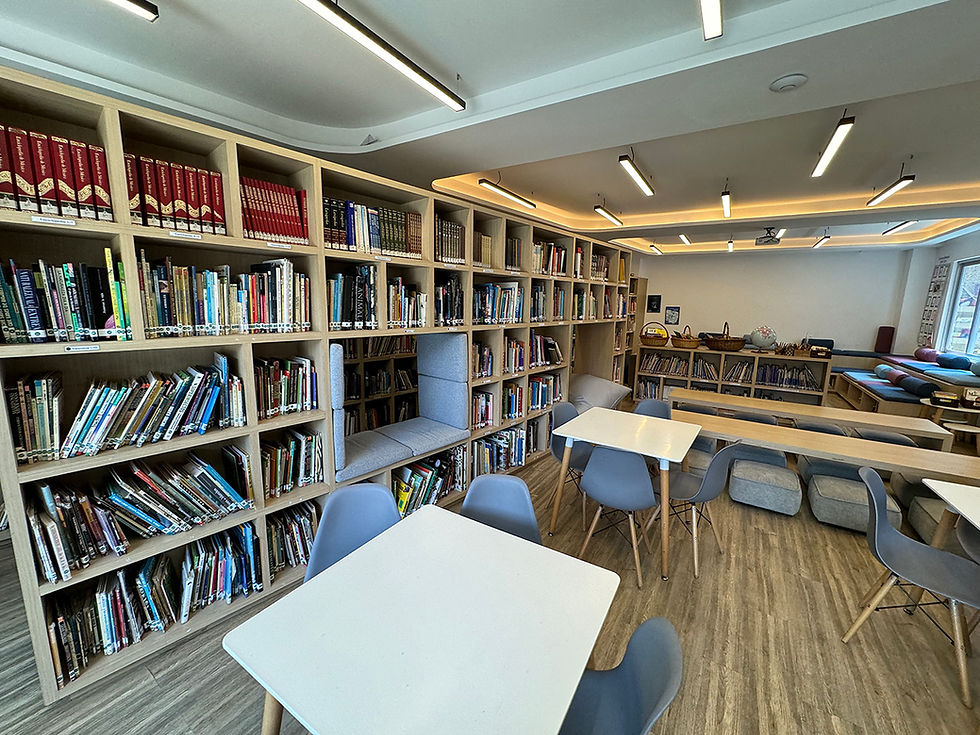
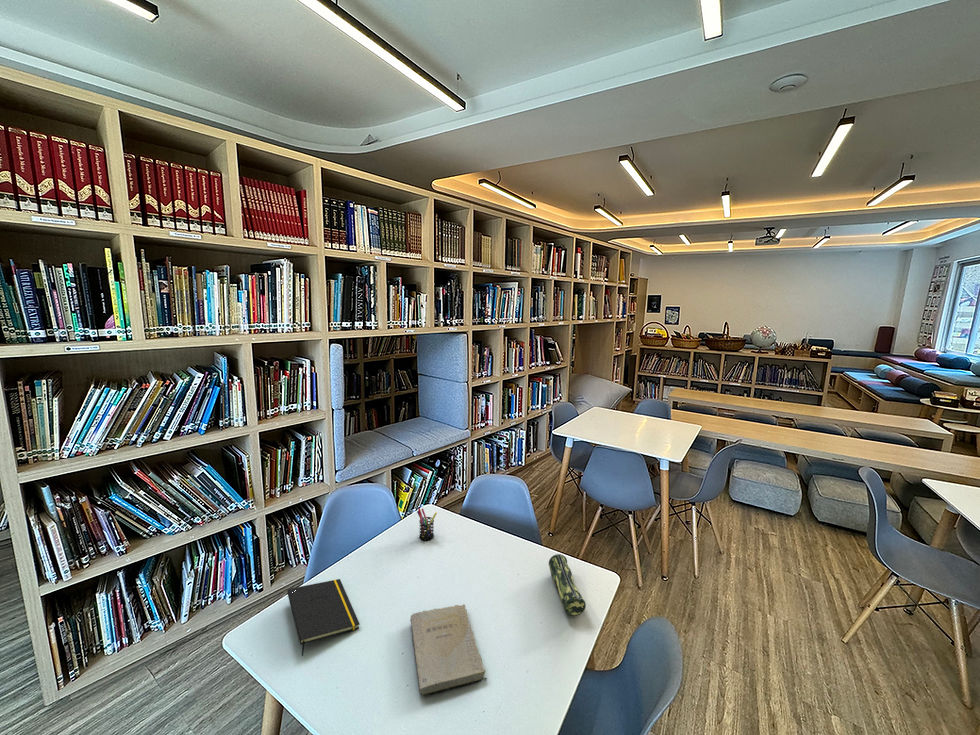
+ book (445, 644)
+ pen holder (425, 523)
+ pencil case (566, 584)
+ notepad (322, 607)
